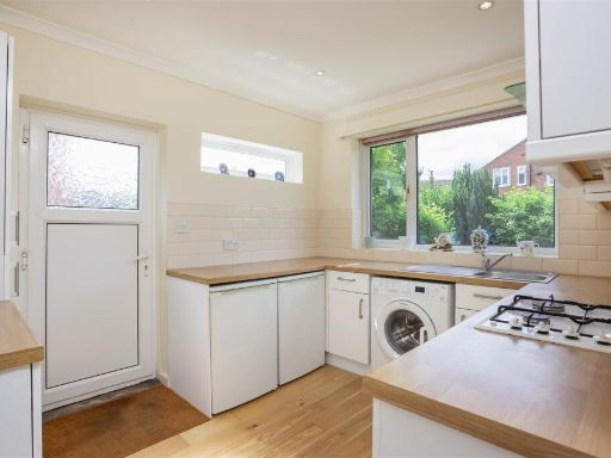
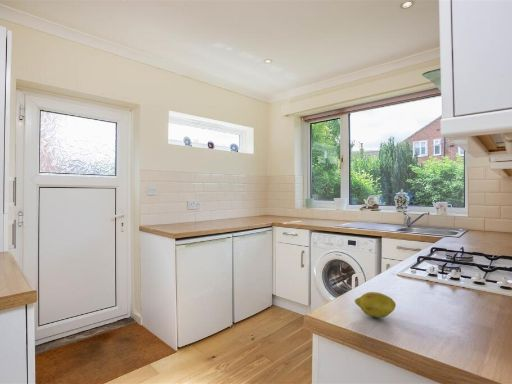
+ fruit (374, 304)
